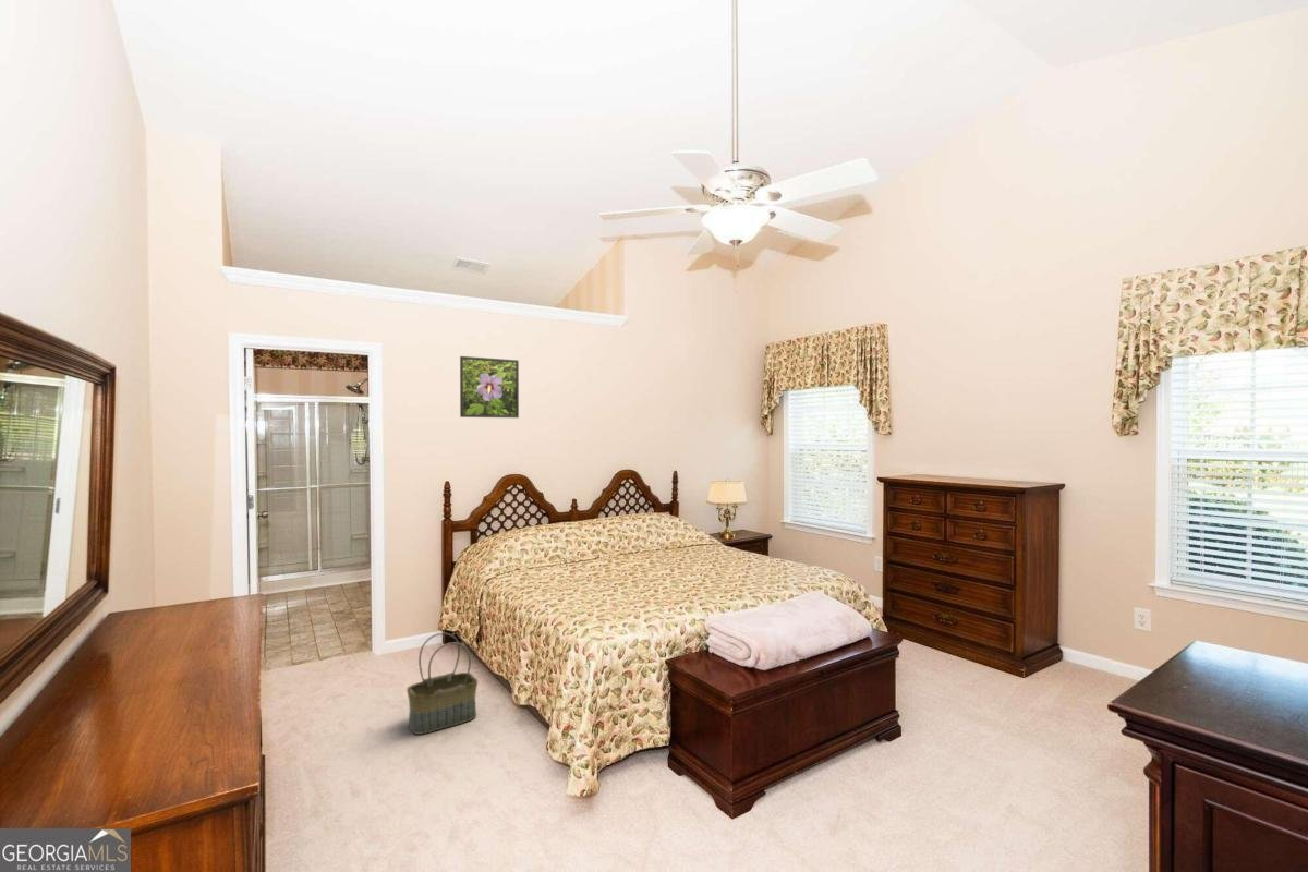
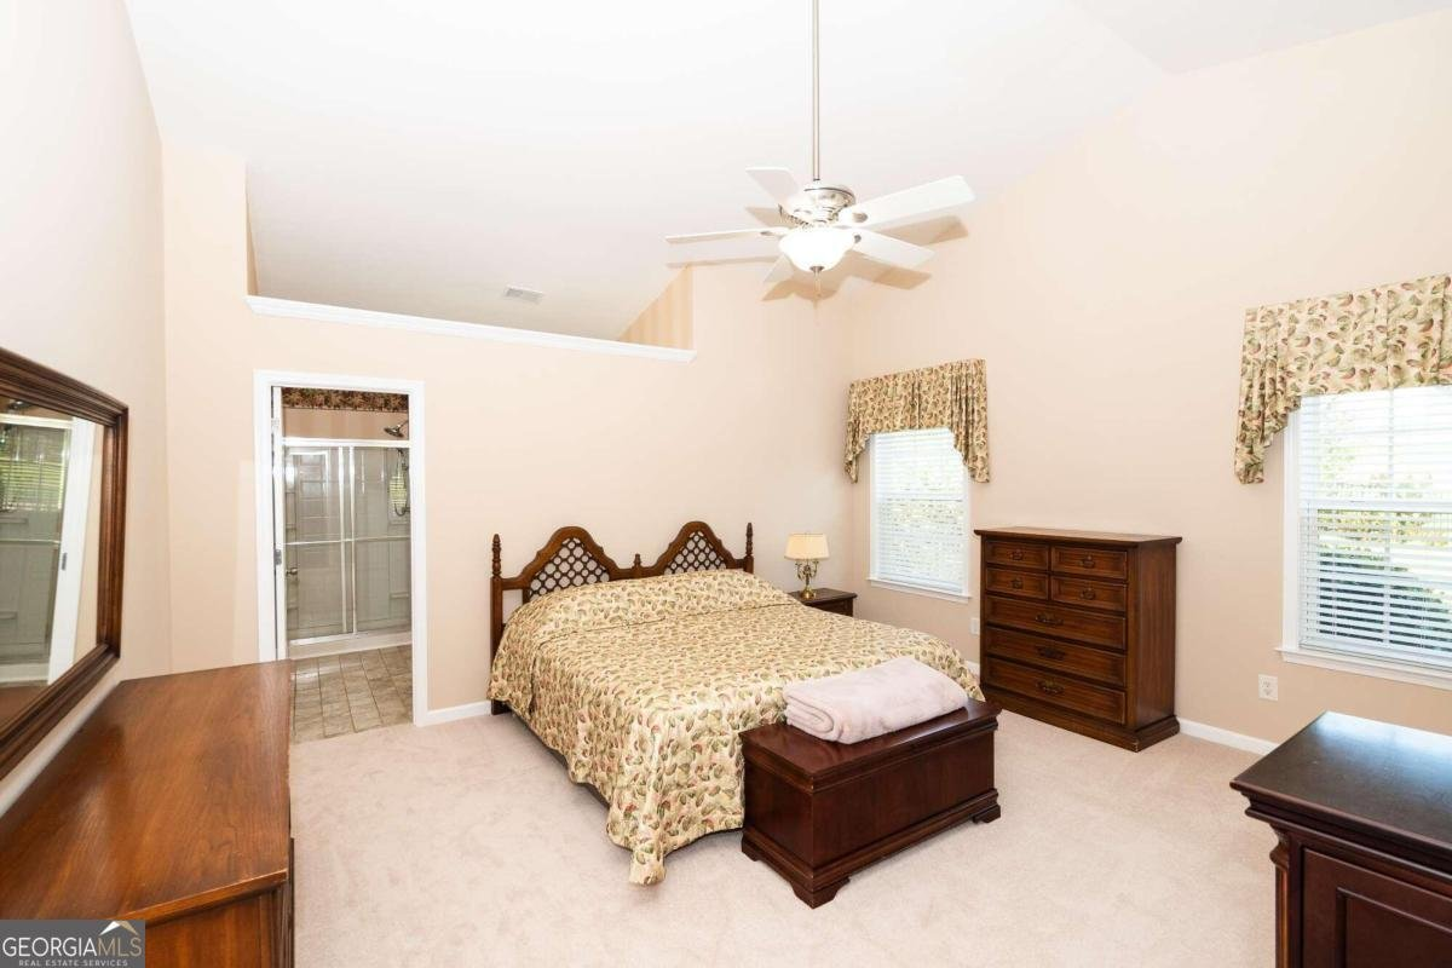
- basket (443, 679)
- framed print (489, 387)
